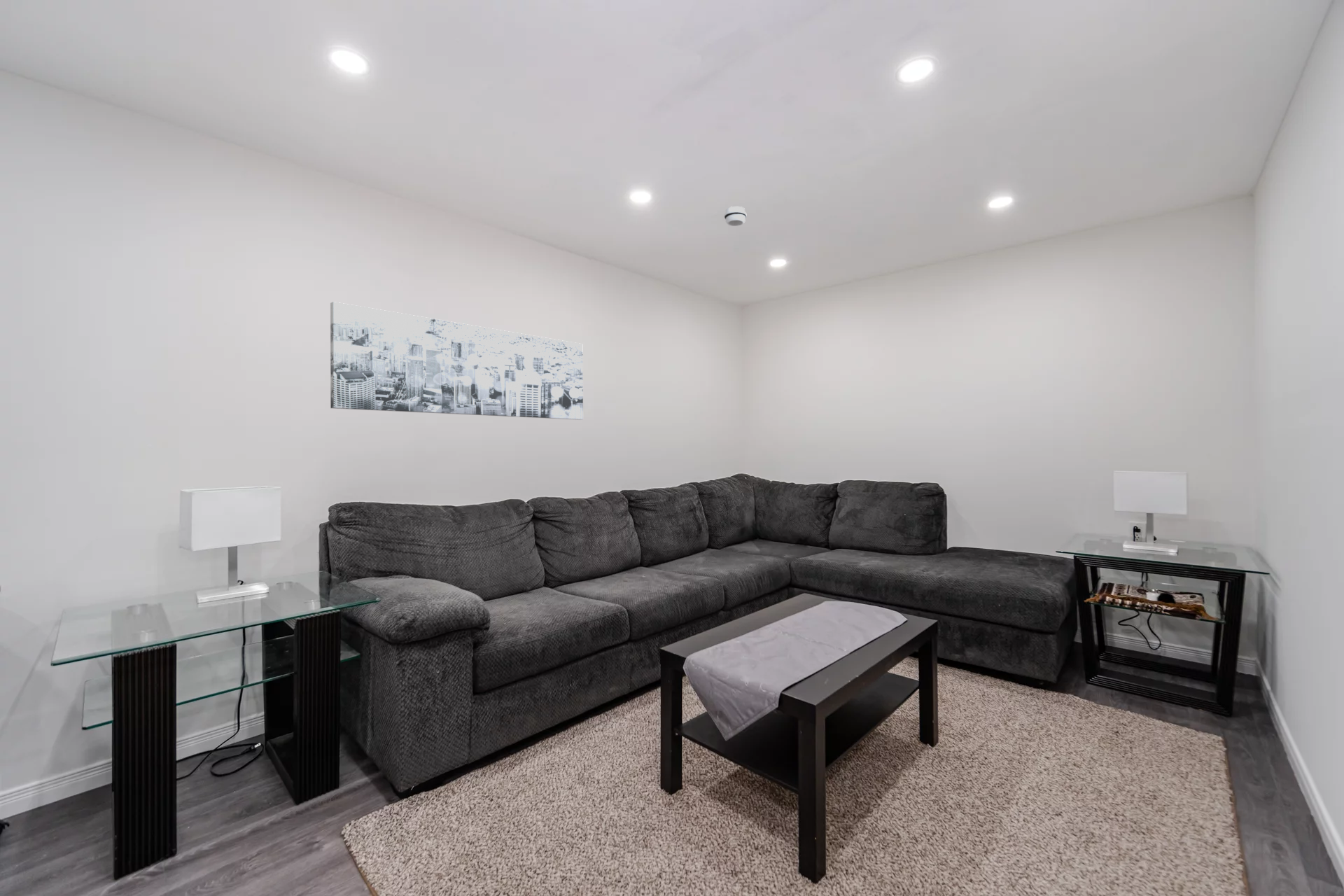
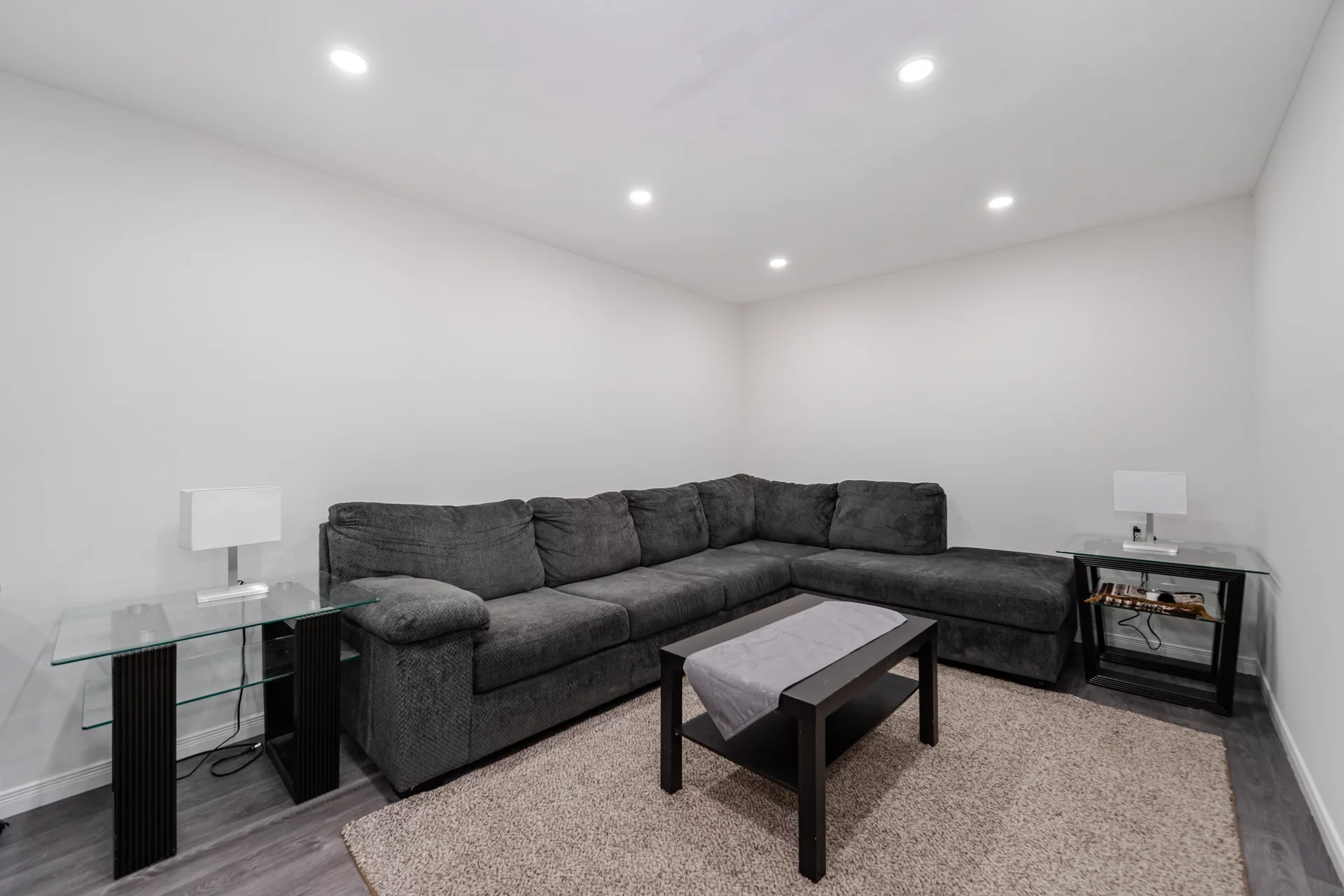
- smoke detector (735, 216)
- wall art (477, 370)
